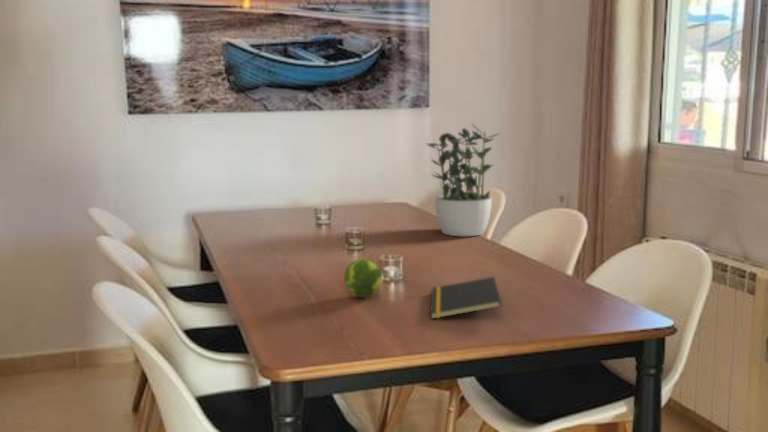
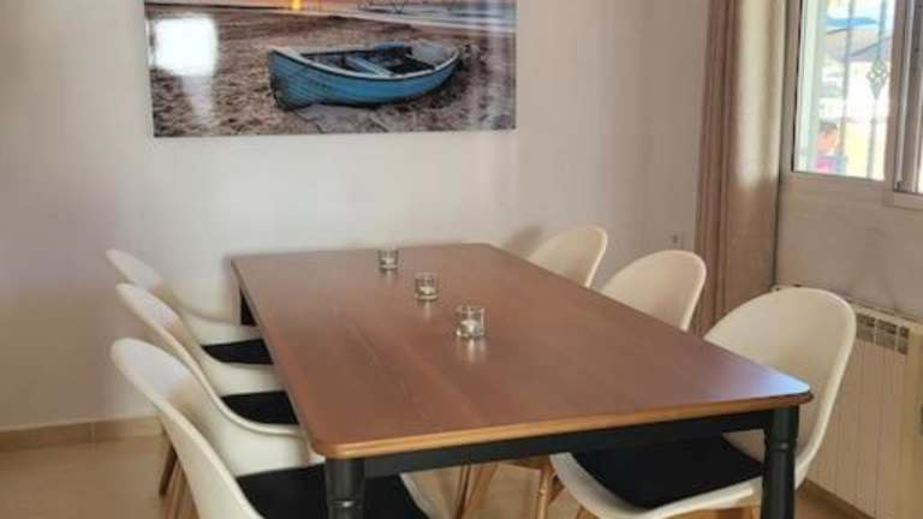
- fruit (363, 277)
- notepad (464, 296)
- potted plant (460, 178)
